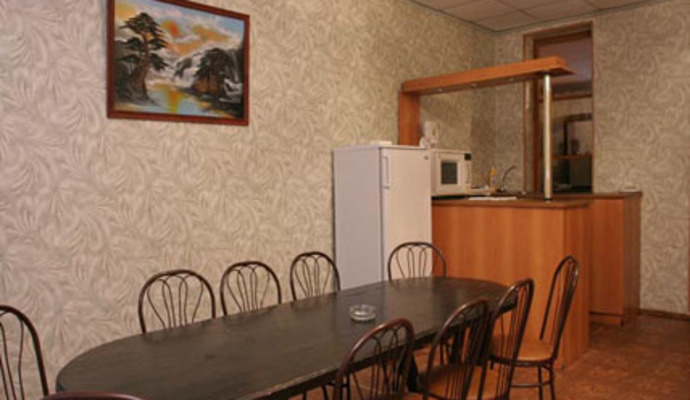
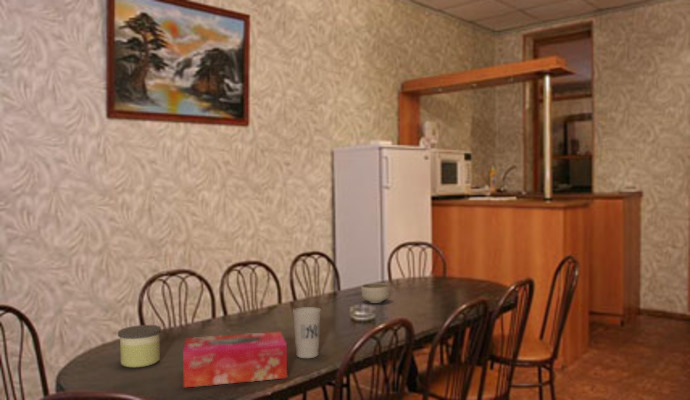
+ candle (140, 346)
+ cup (307, 332)
+ bowl (375, 293)
+ tissue box (235, 357)
